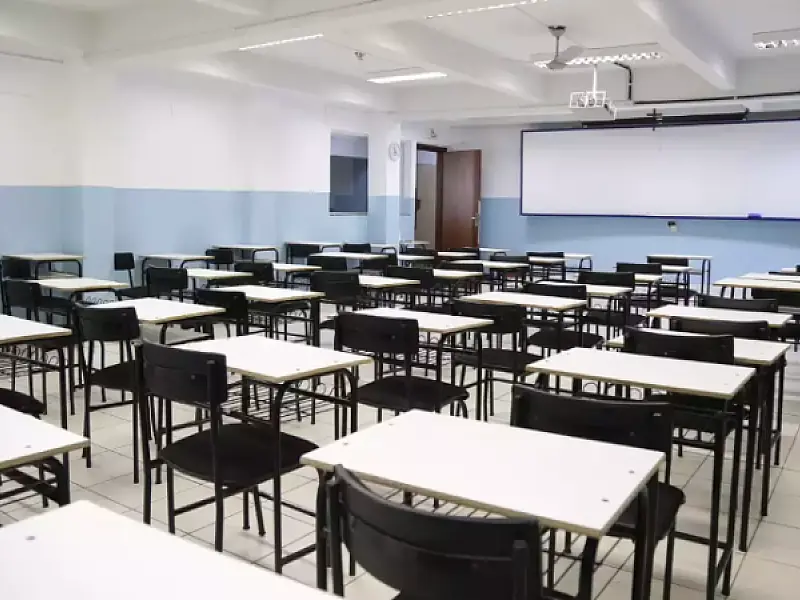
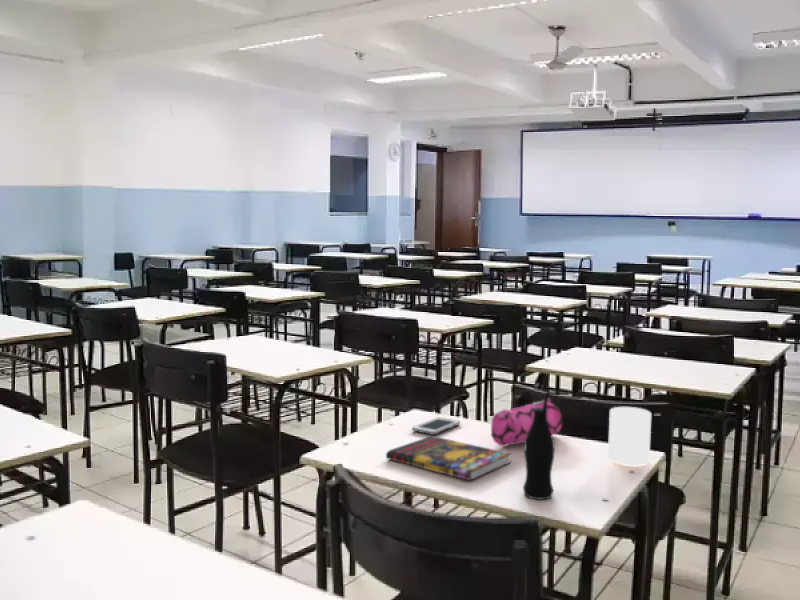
+ cup (629, 434)
+ pencil case (525, 421)
+ book (448, 456)
+ bottle (546, 443)
+ cell phone (436, 425)
